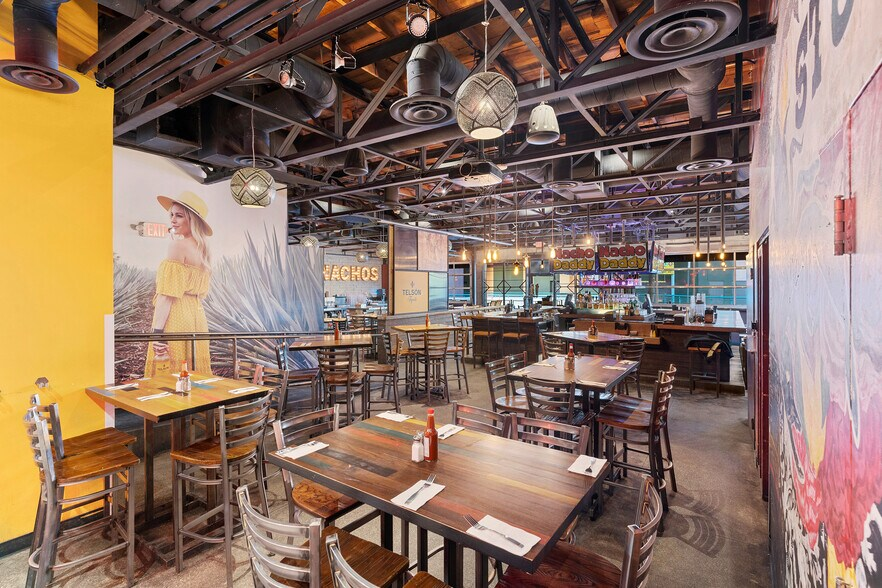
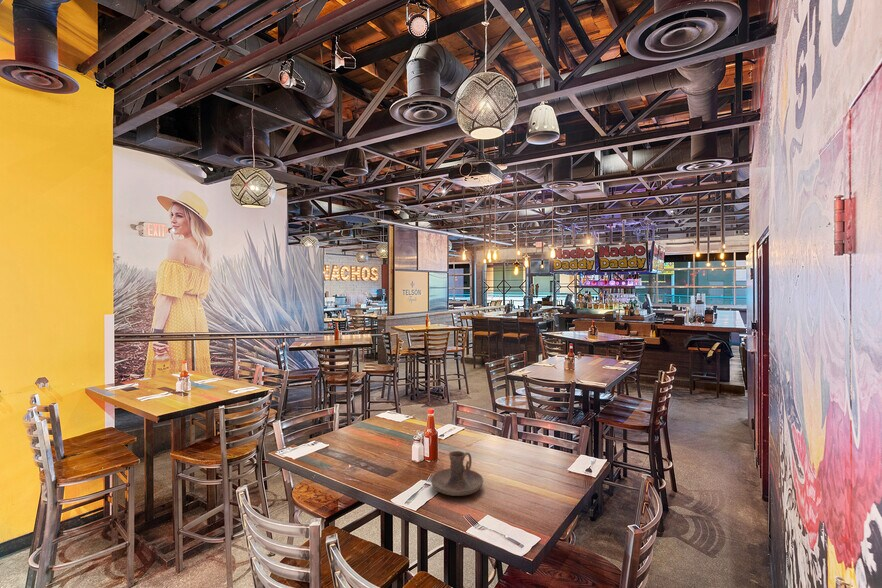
+ candle holder (459, 468)
